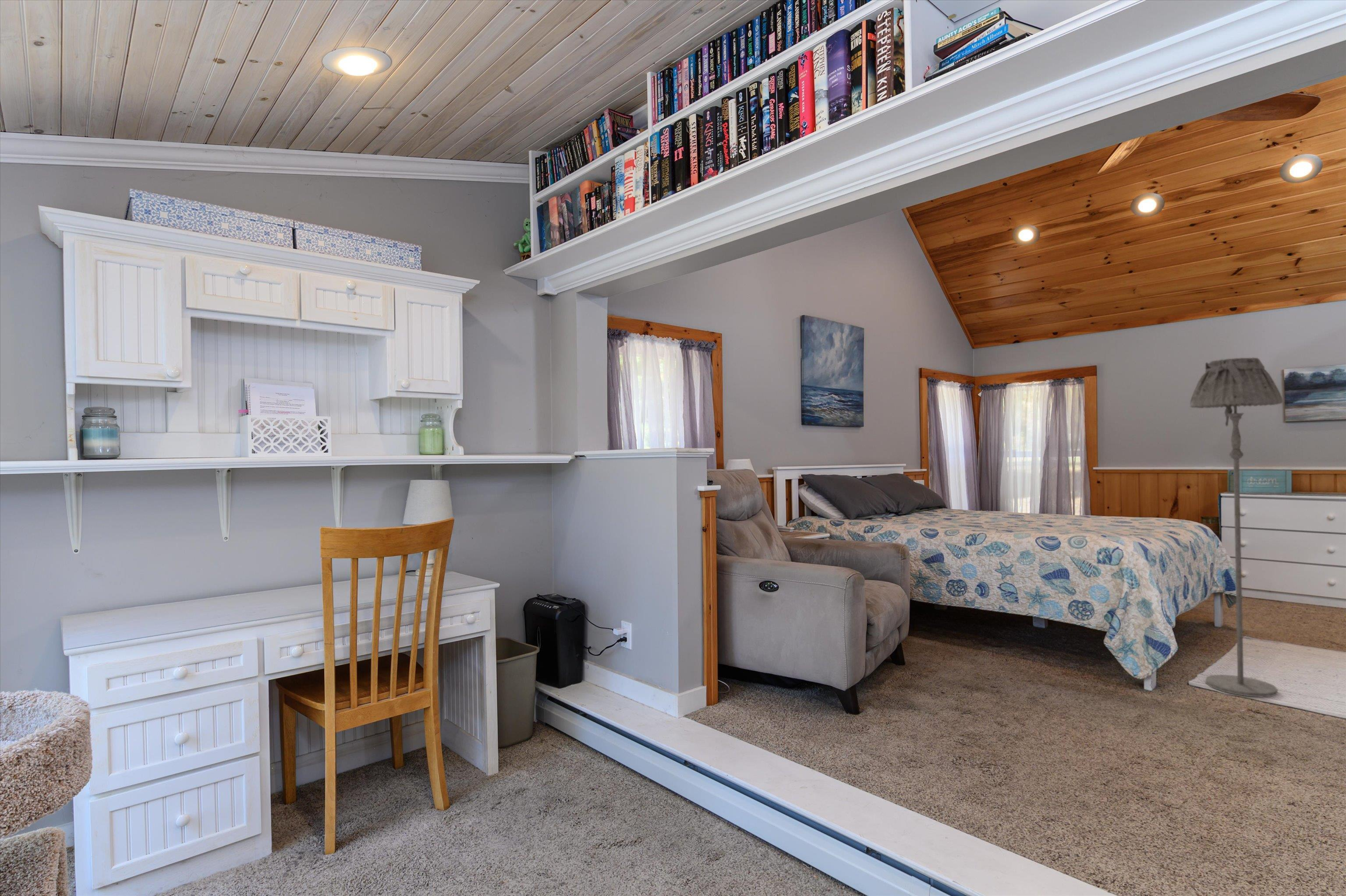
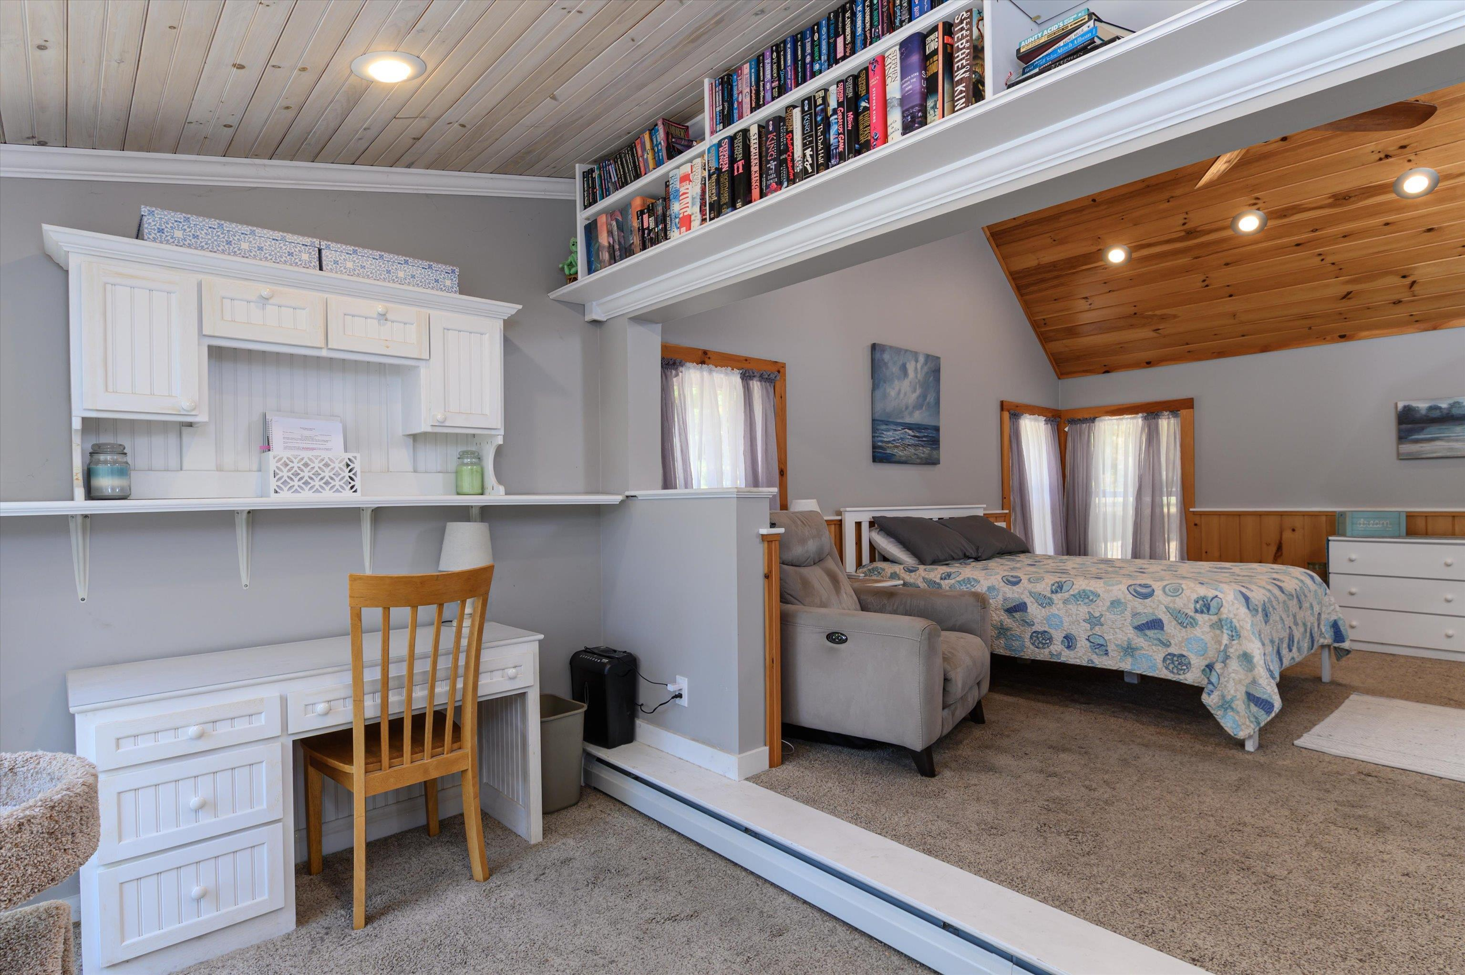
- floor lamp (1237, 523)
